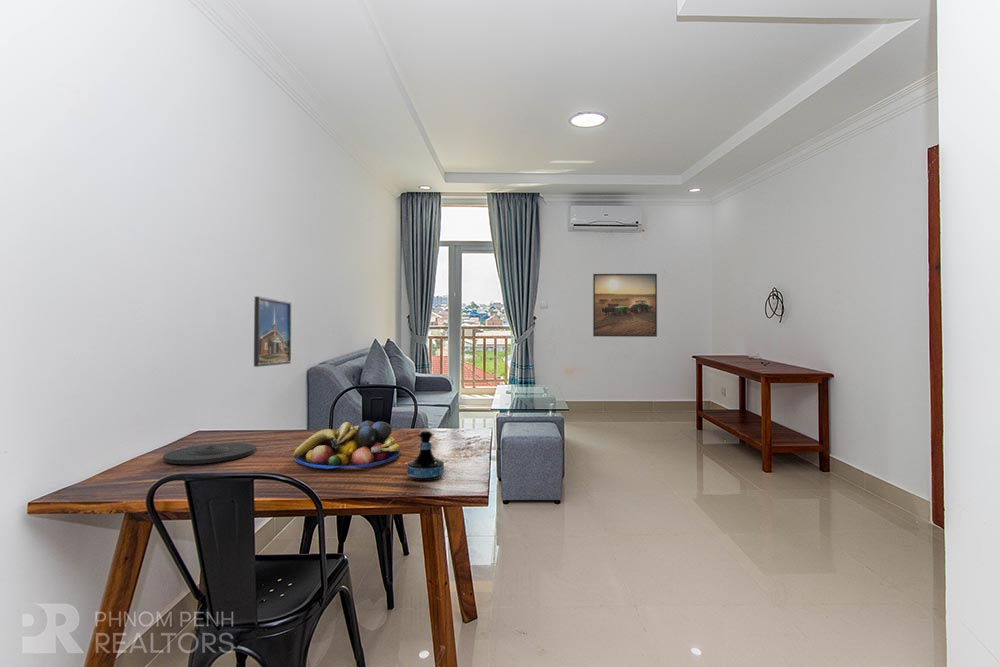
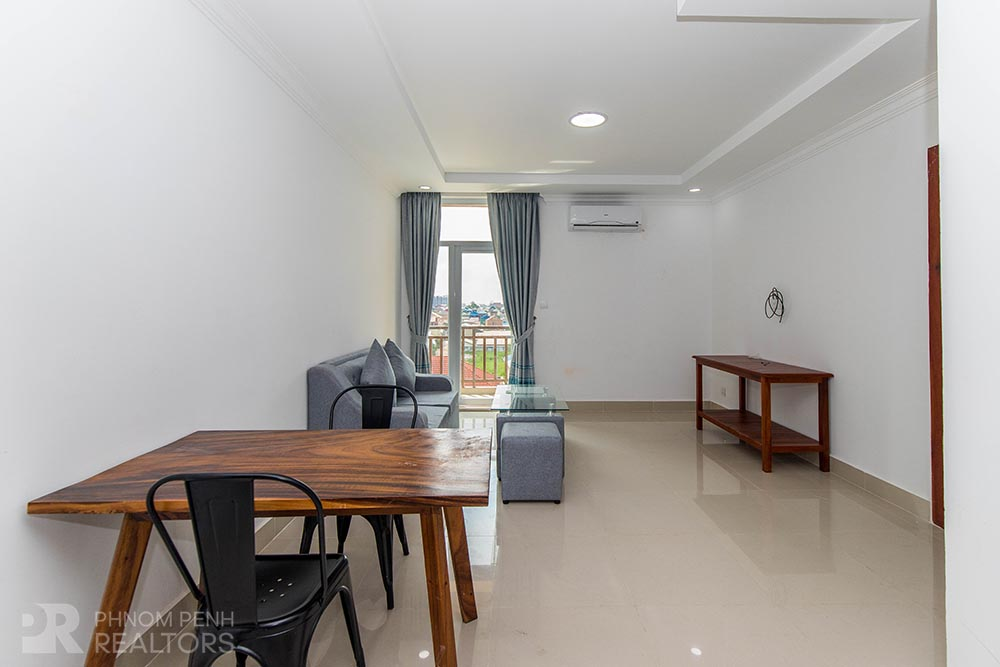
- fruit bowl (349, 438)
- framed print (624, 305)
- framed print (273, 332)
- tequila bottle (425, 454)
- plate (211, 450)
